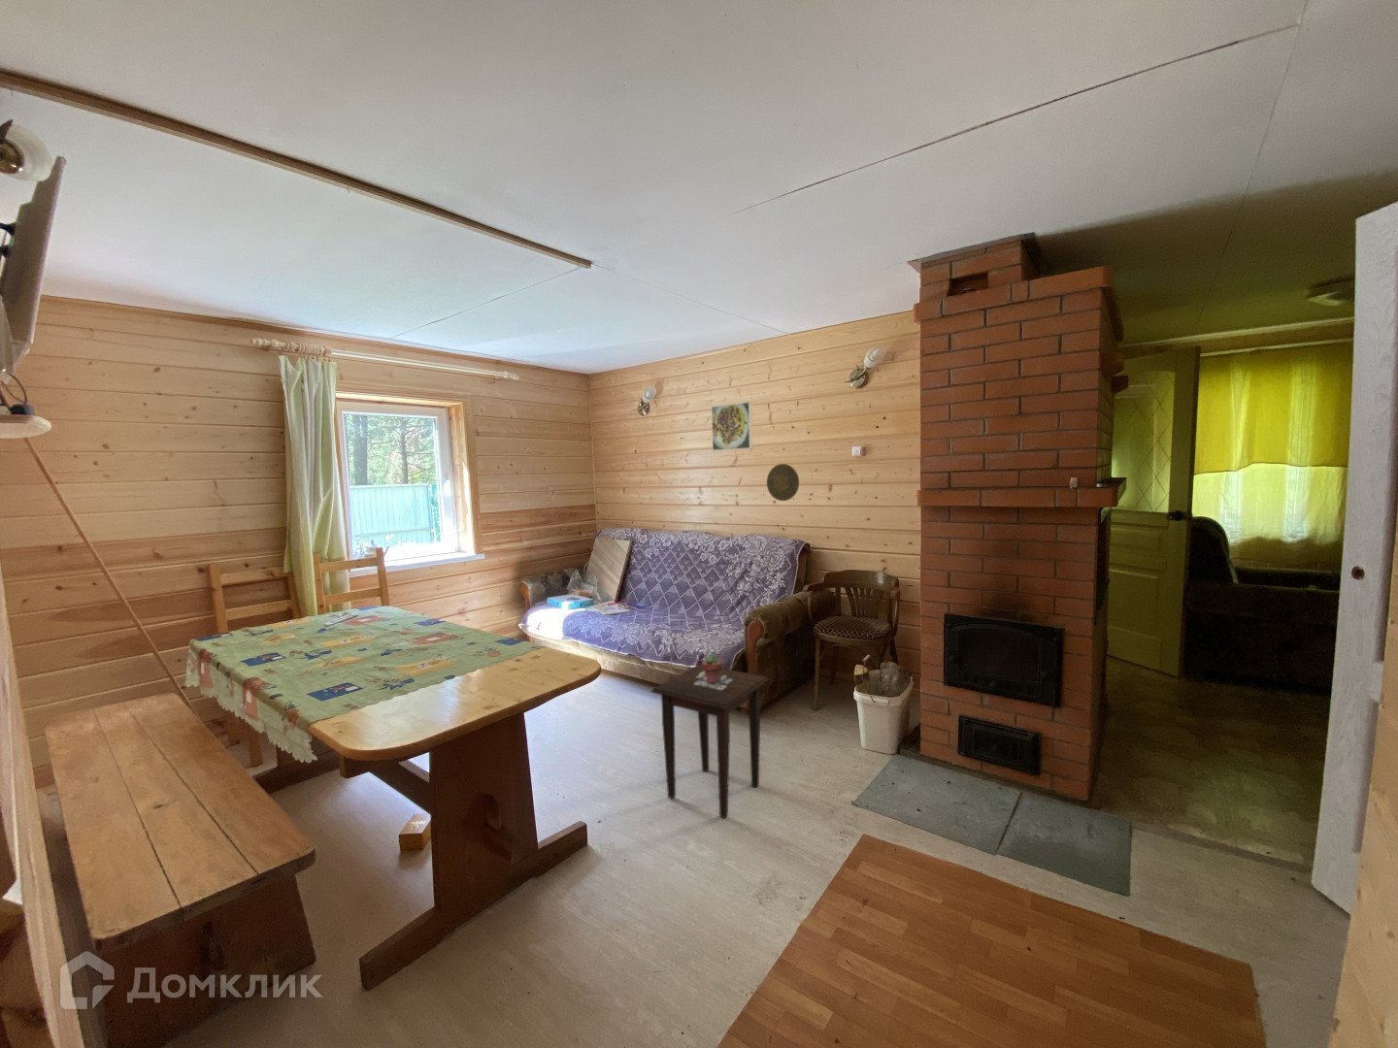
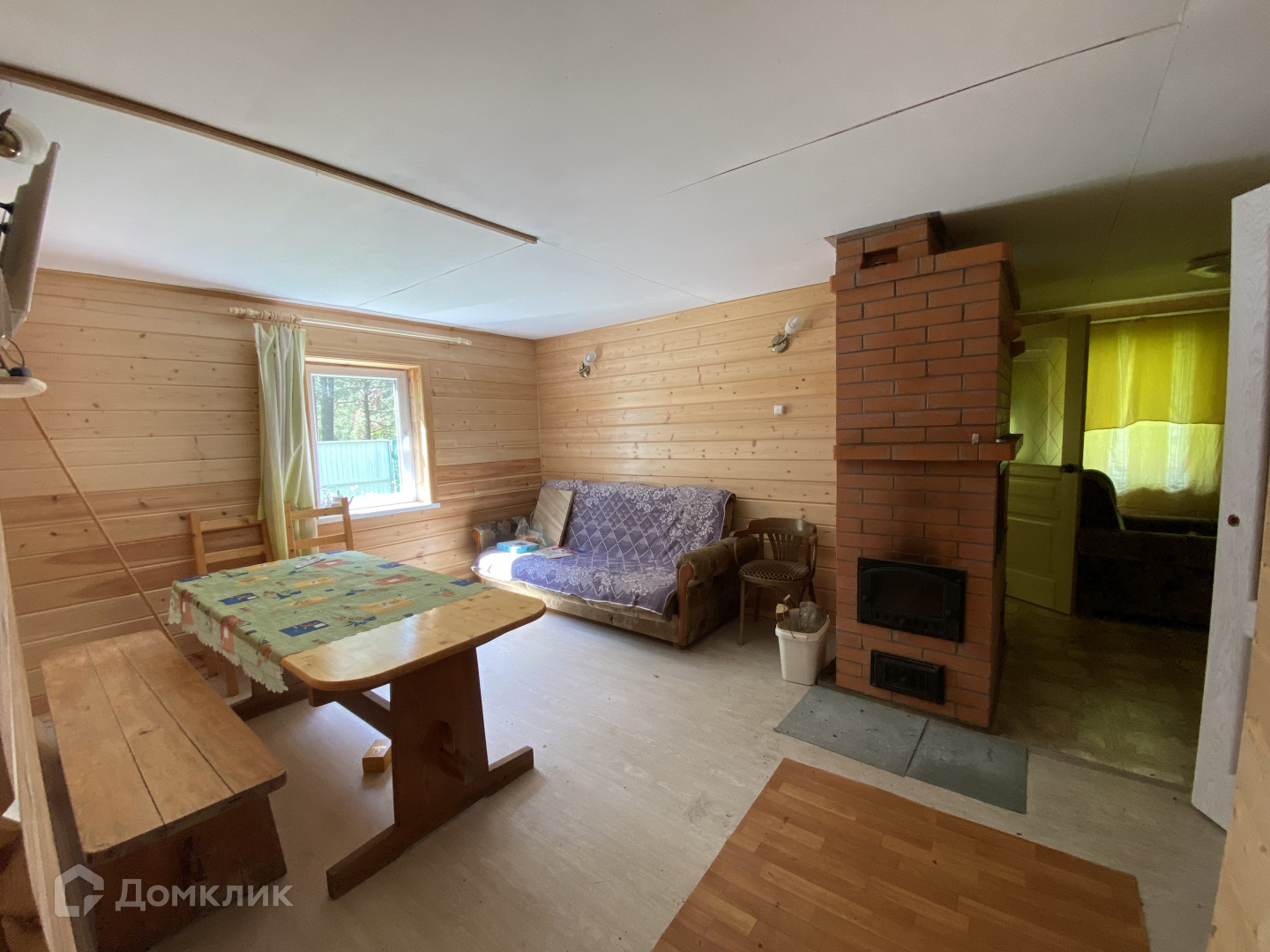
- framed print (731, 427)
- decorative plate (782, 482)
- side table (717, 734)
- potted succulent (712, 669)
